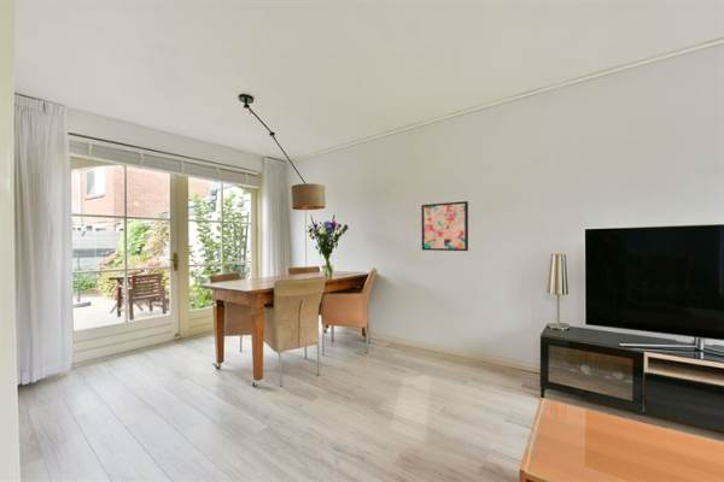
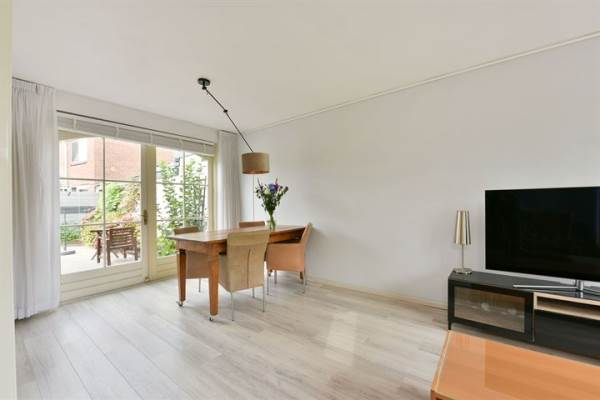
- wall art (443, 227)
